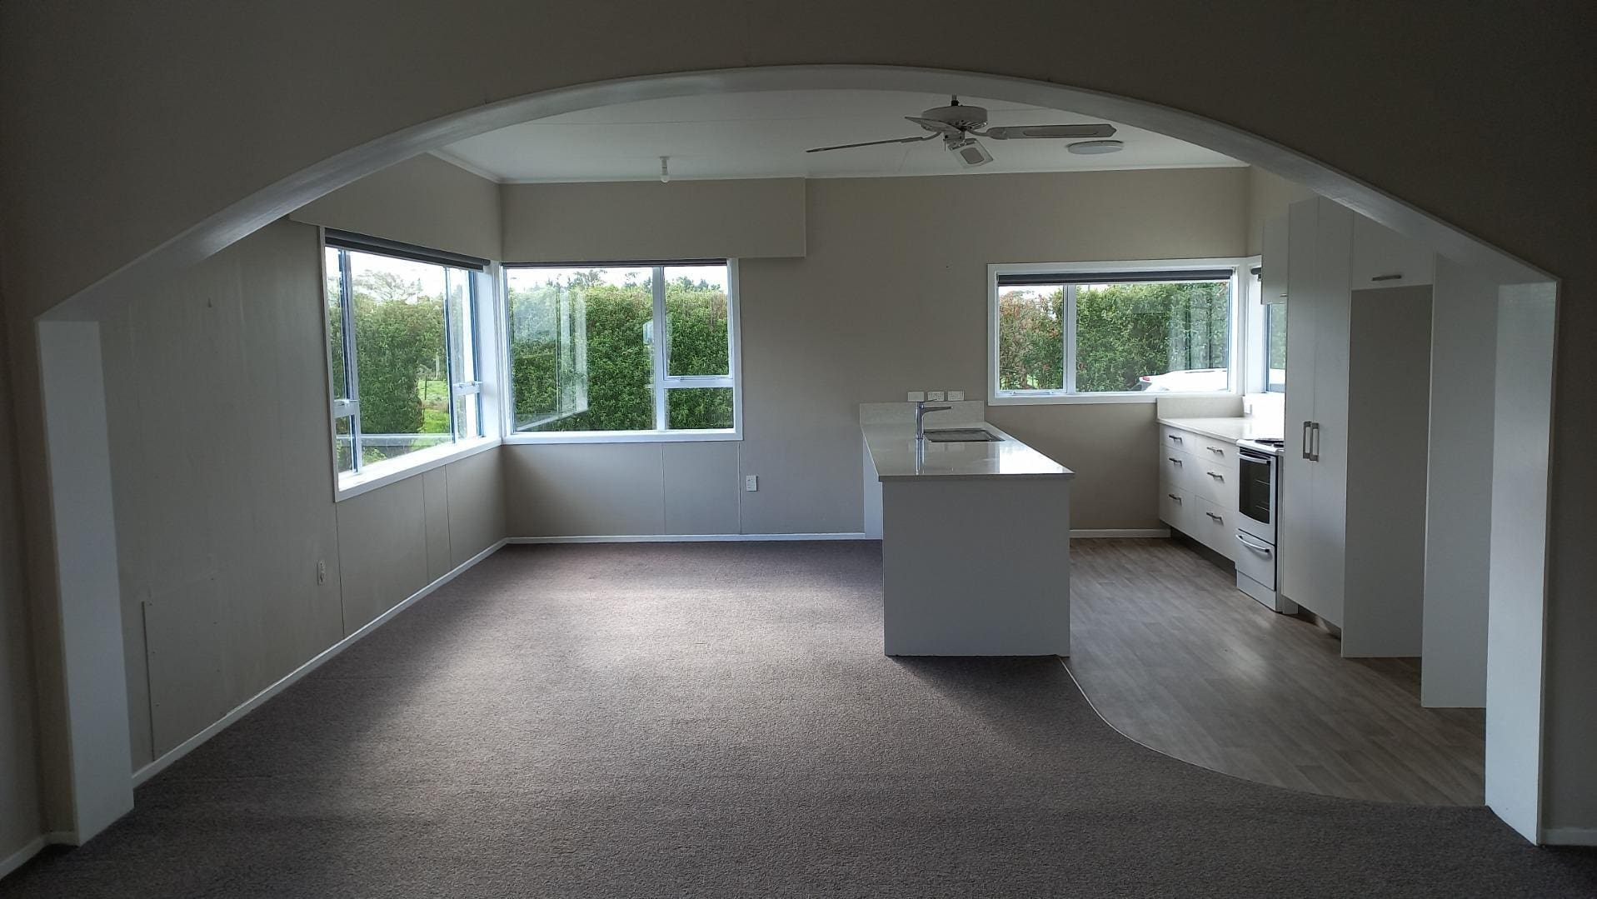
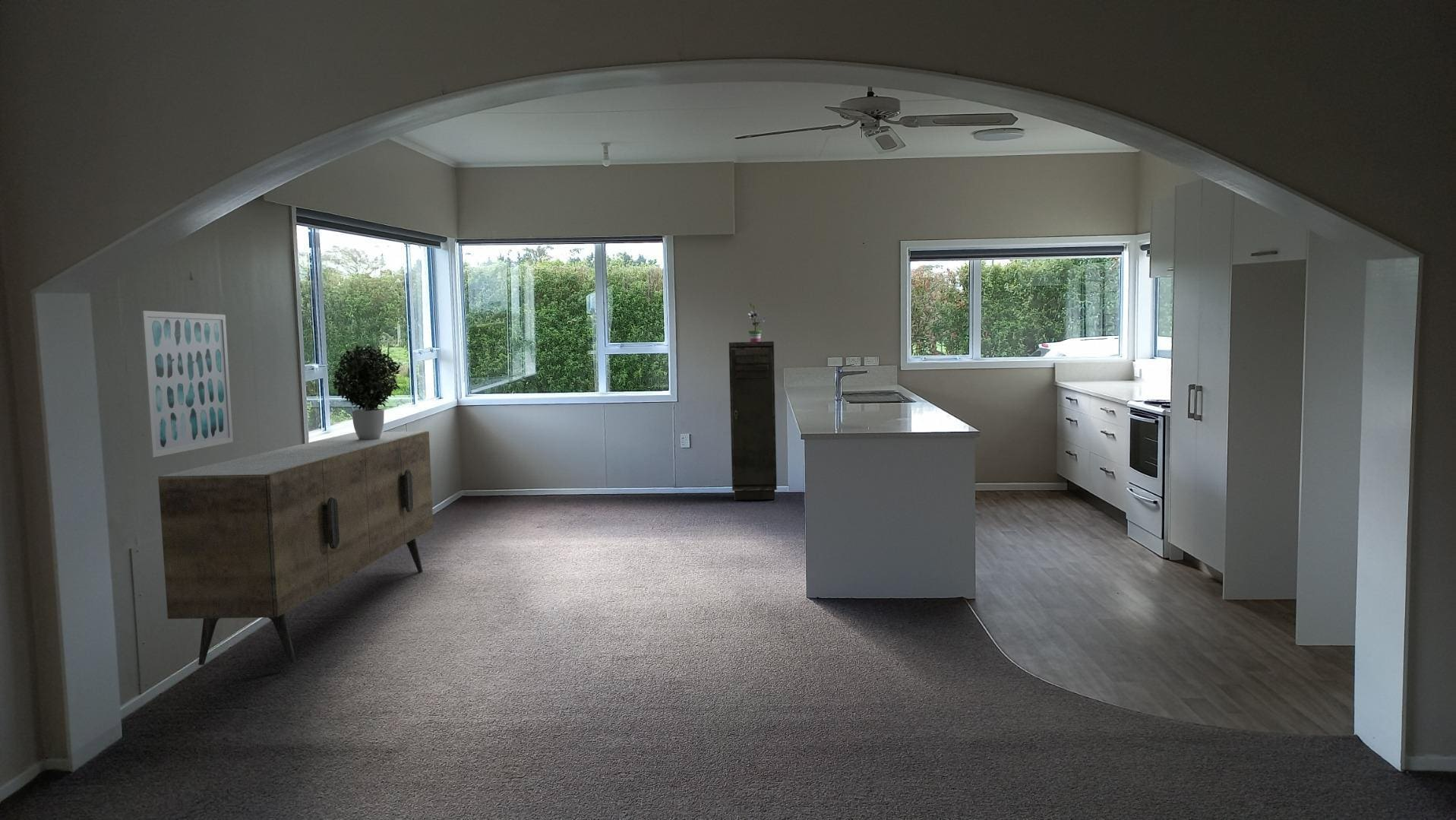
+ wall art (190, 381)
+ storage cabinet (753, 419)
+ potted plant (368, 391)
+ potted plant (757, 322)
+ sideboard (328, 531)
